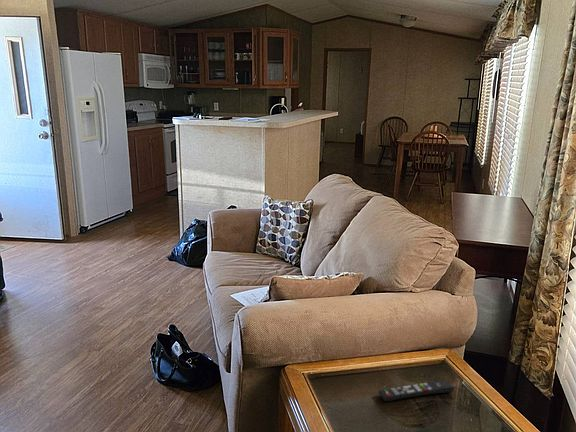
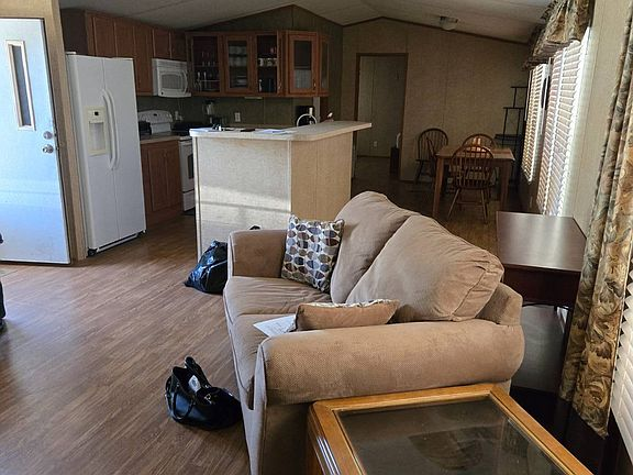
- remote control (416, 390)
